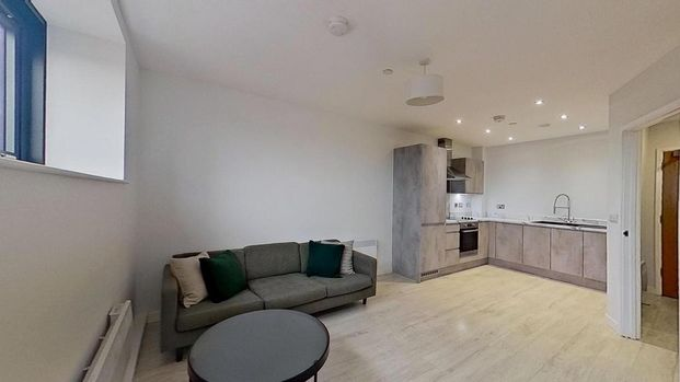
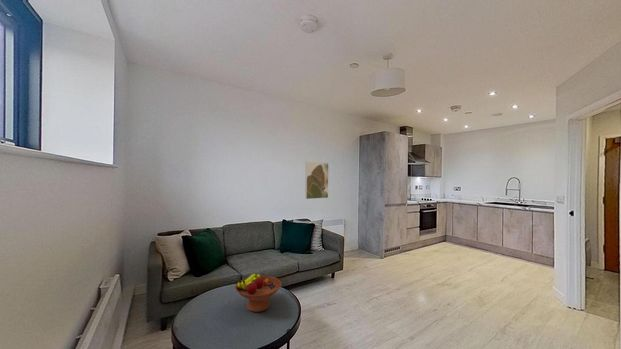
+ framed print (317, 180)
+ fruit bowl (258, 291)
